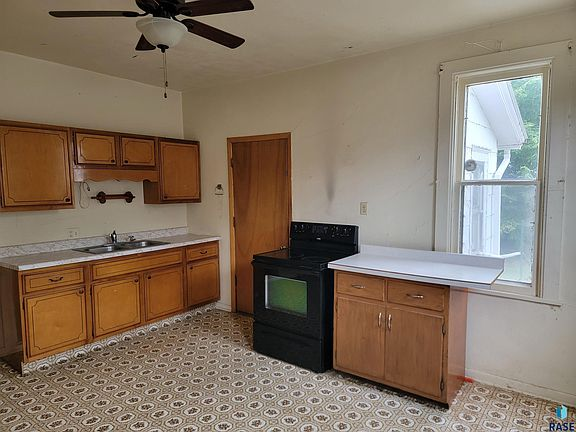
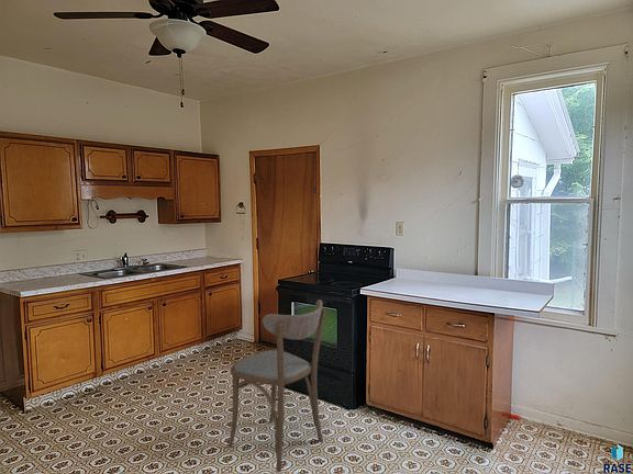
+ dining chair (278, 374)
